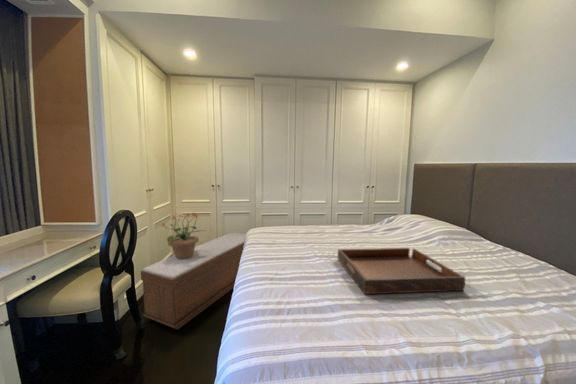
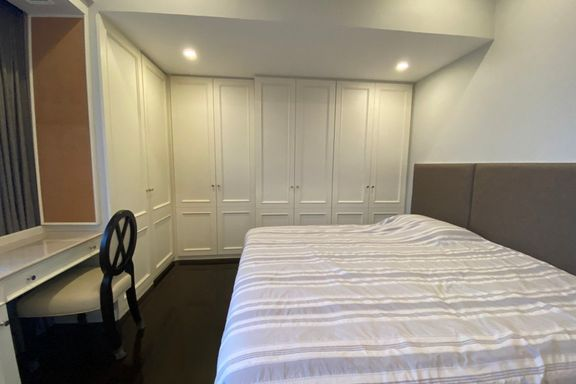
- serving tray (392, 267)
- potted plant (185, 234)
- bench (209, 269)
